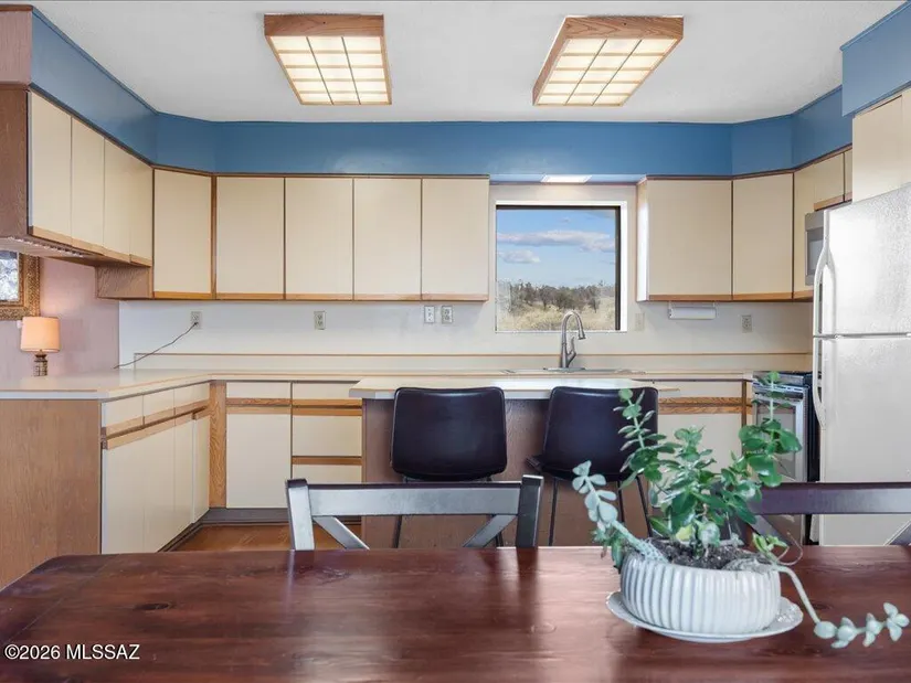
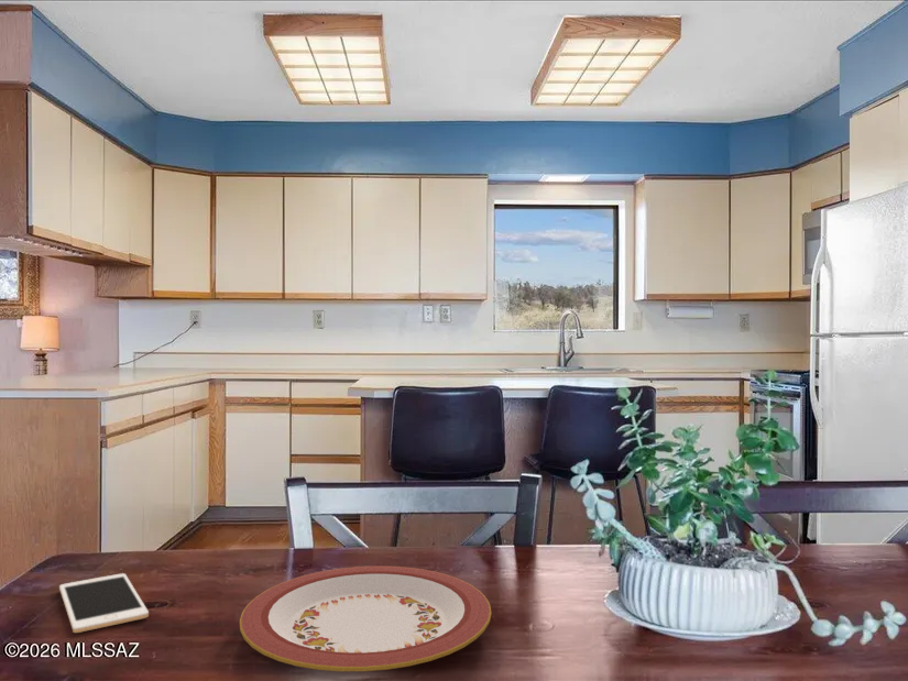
+ cell phone (101, 600)
+ plate (368, 617)
